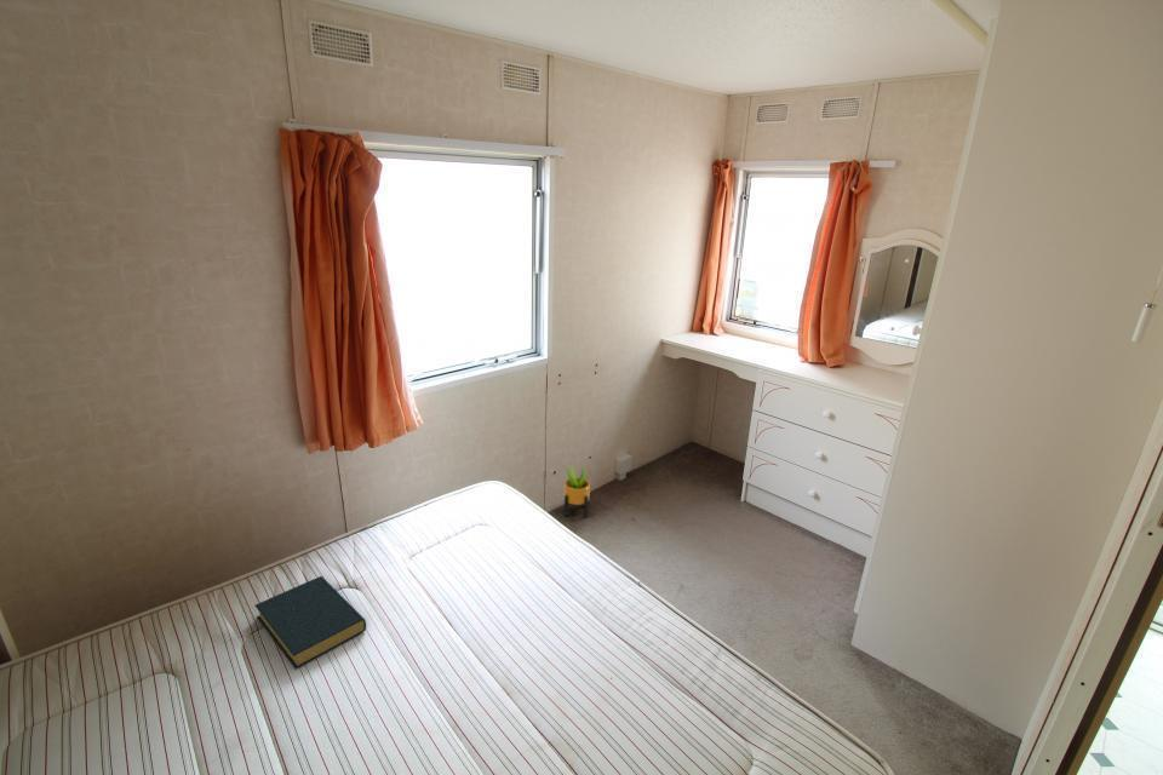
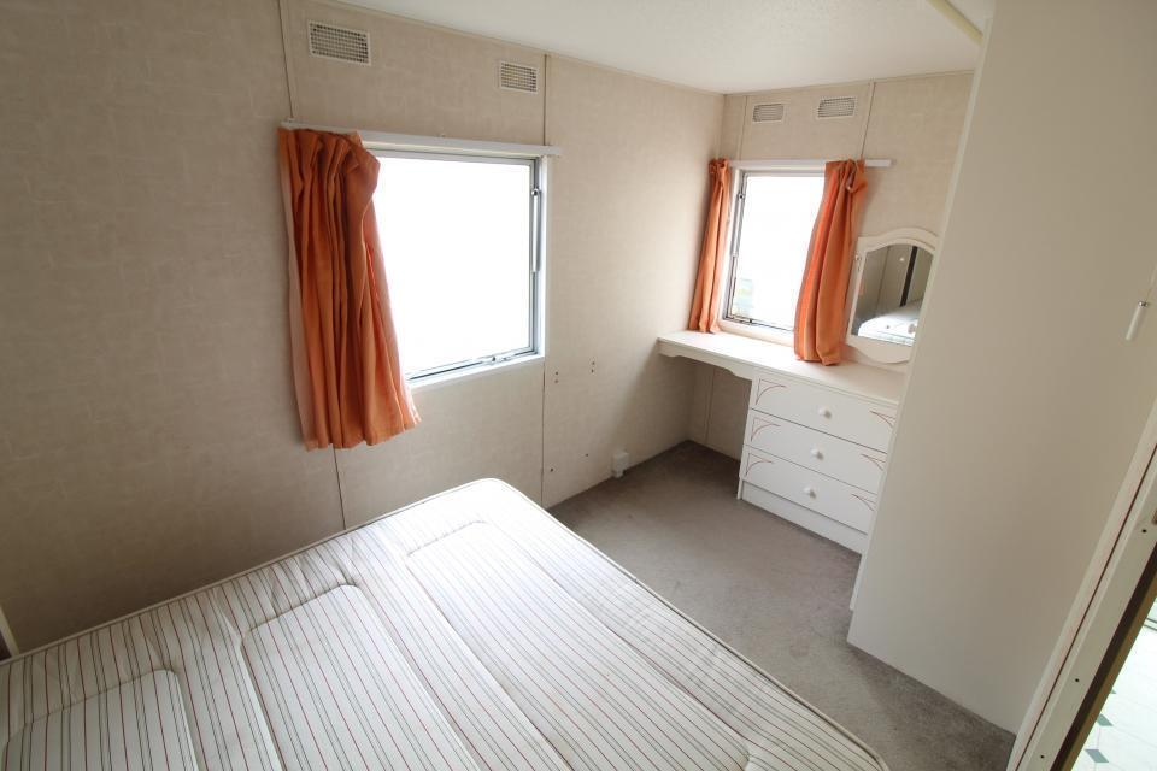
- hardback book (310, 618)
- potted plant (577, 487)
